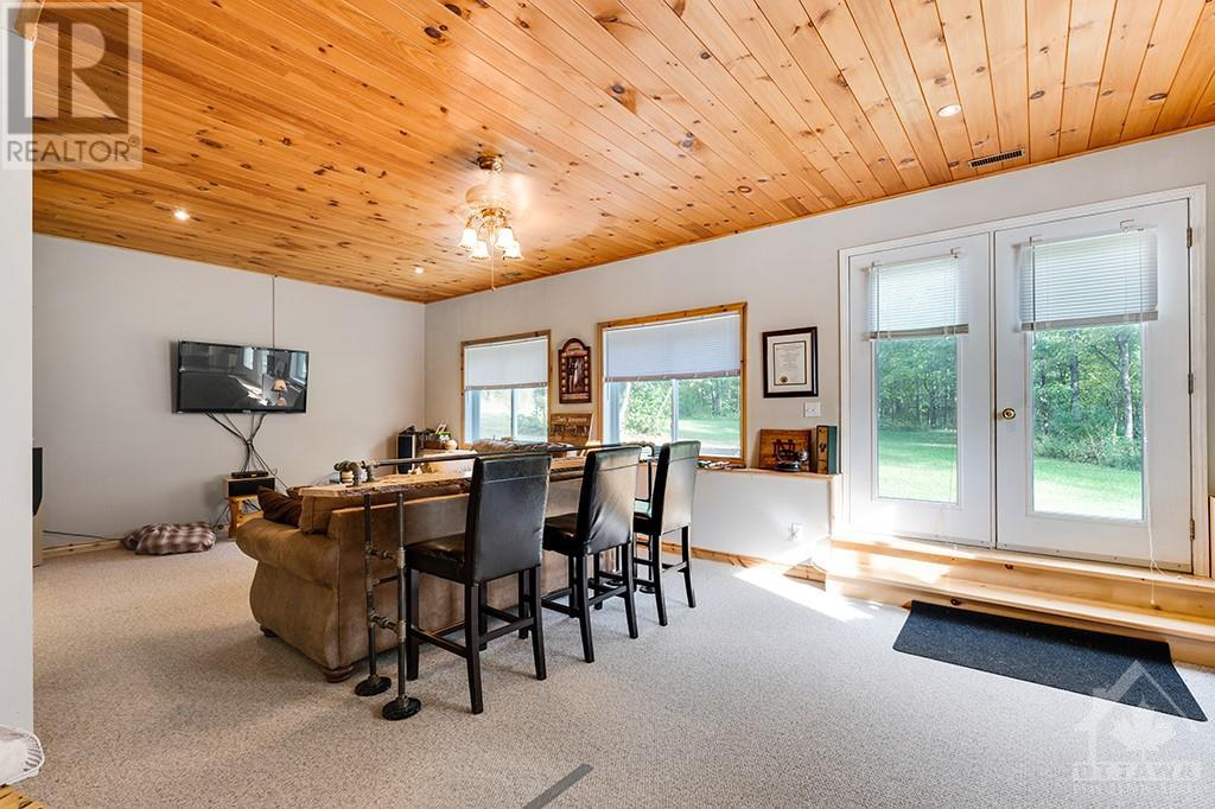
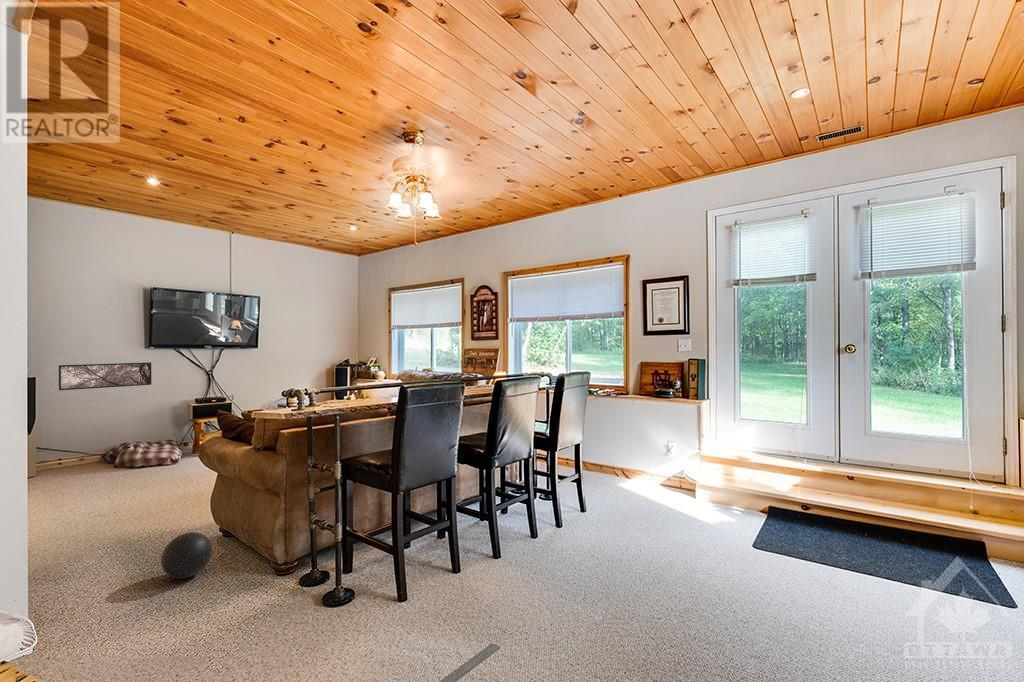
+ ball (186, 555)
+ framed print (107, 375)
